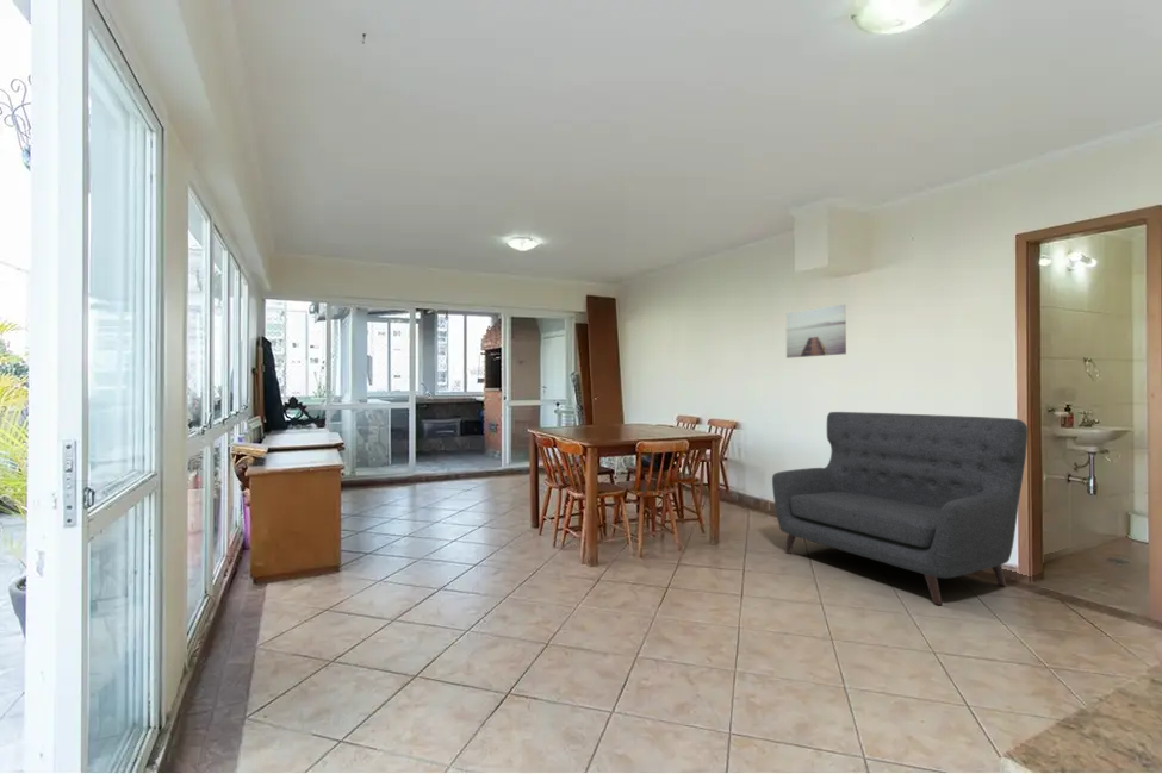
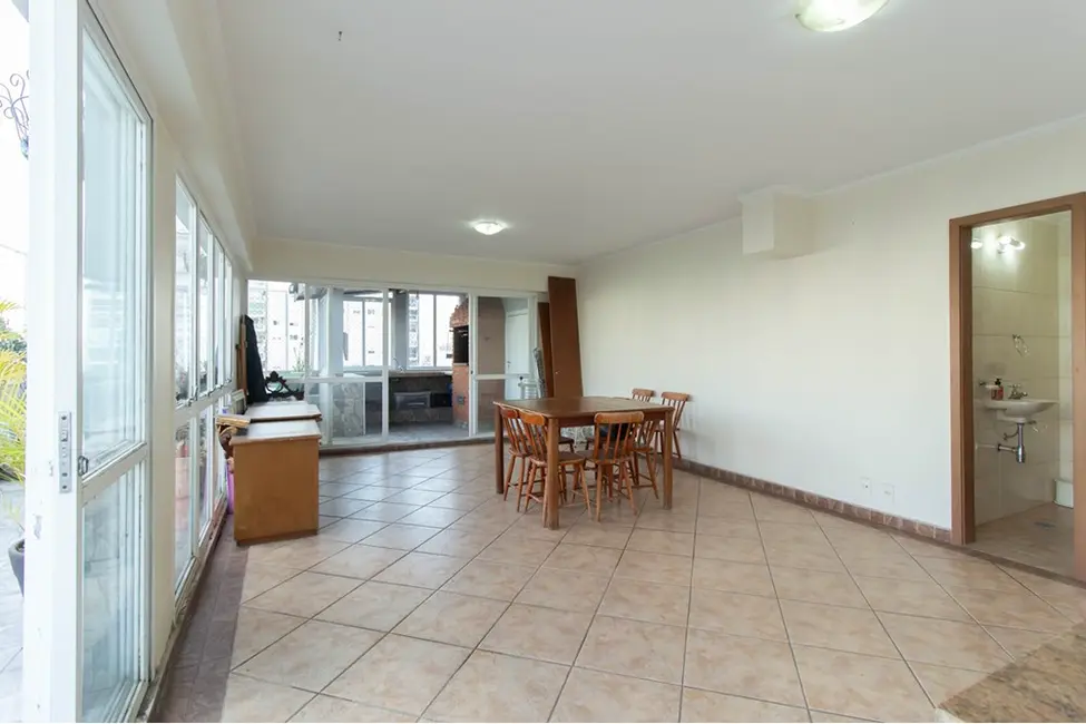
- sofa (889, 491)
- wall art (814, 332)
